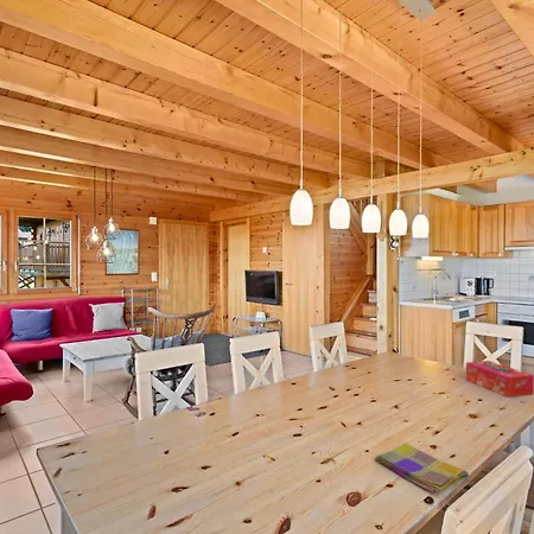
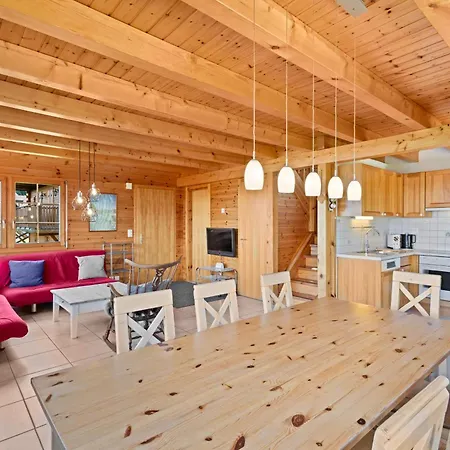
- dish towel (420, 465)
- tissue box (497, 377)
